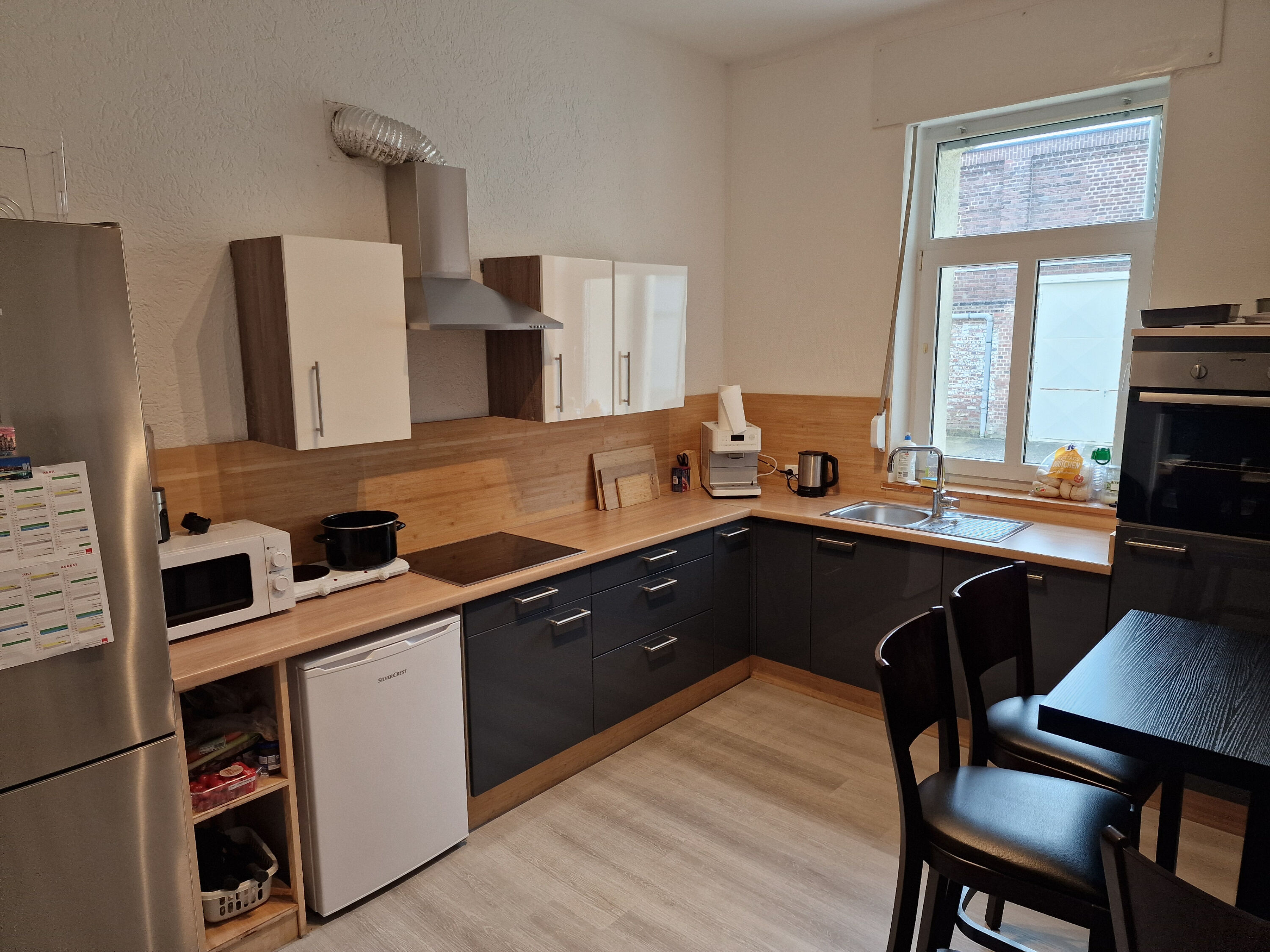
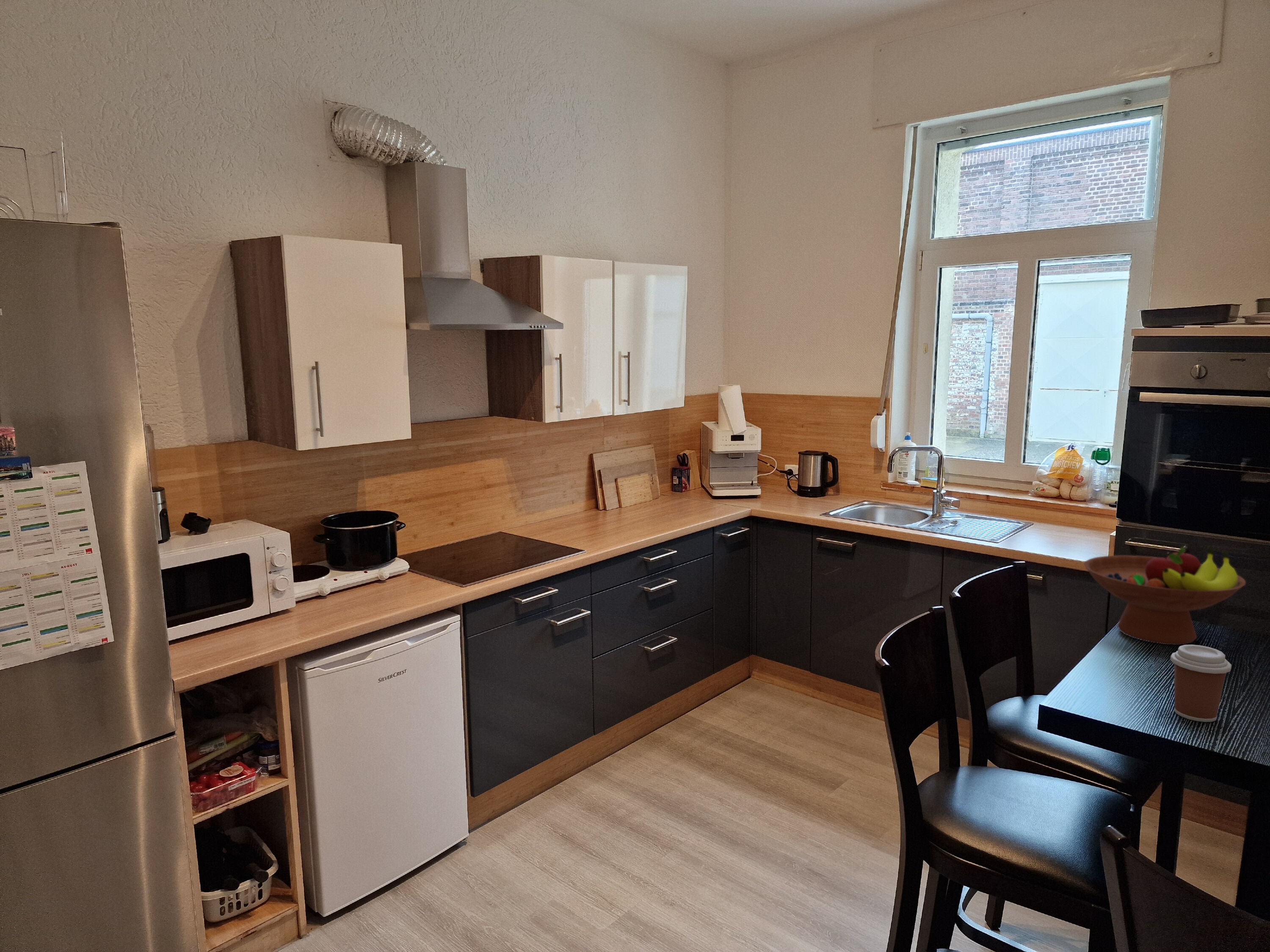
+ fruit bowl (1159, 591)
+ coffee cup (1198, 682)
